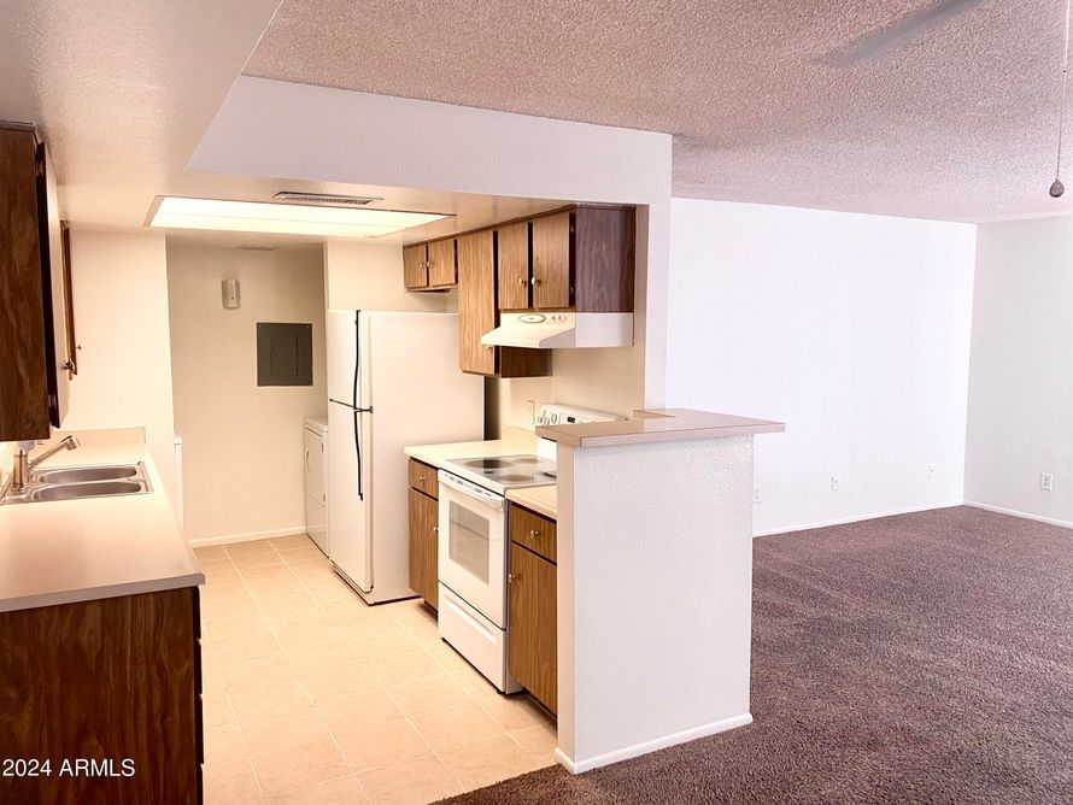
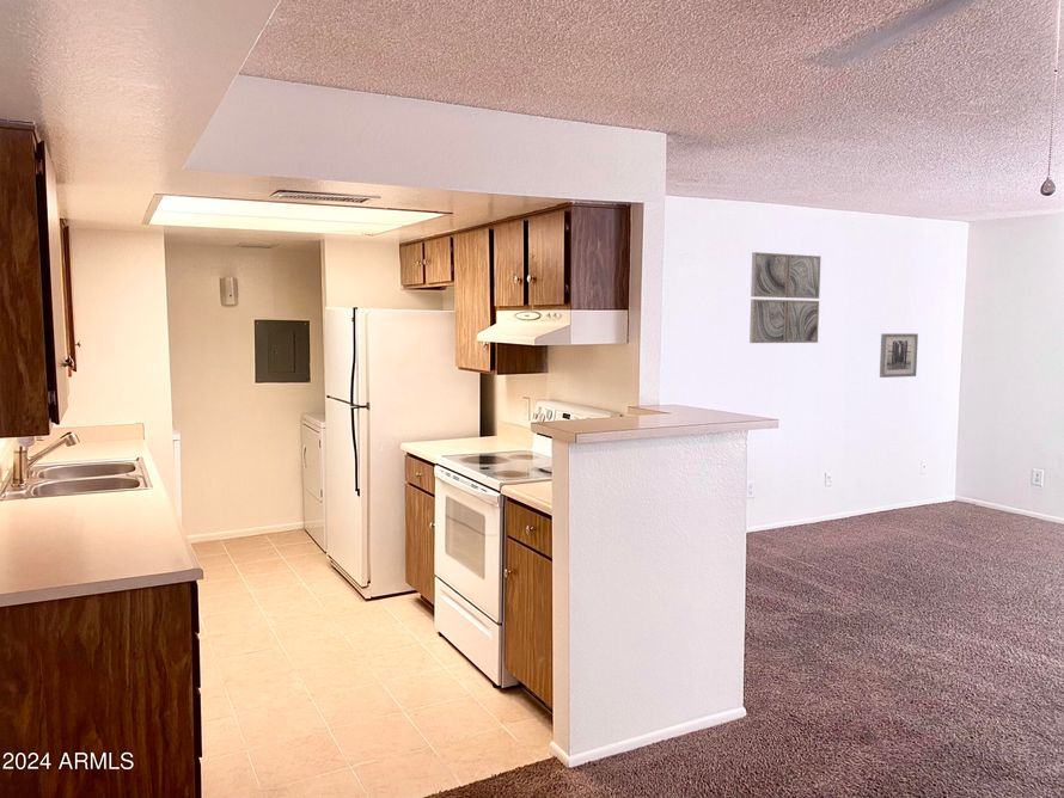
+ wall art (899, 355)
+ wall art (785, 300)
